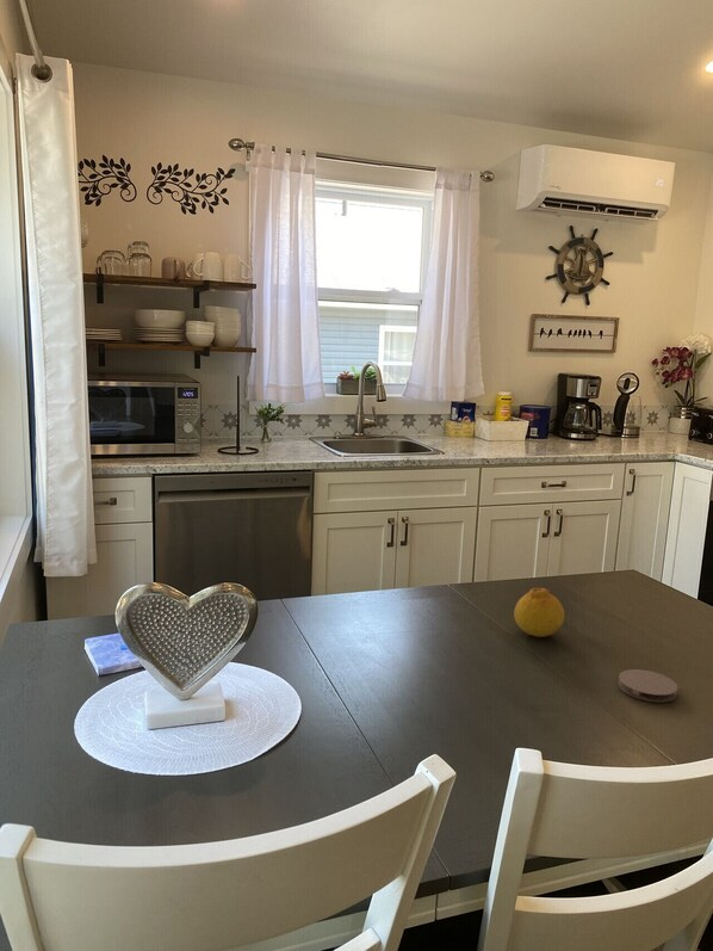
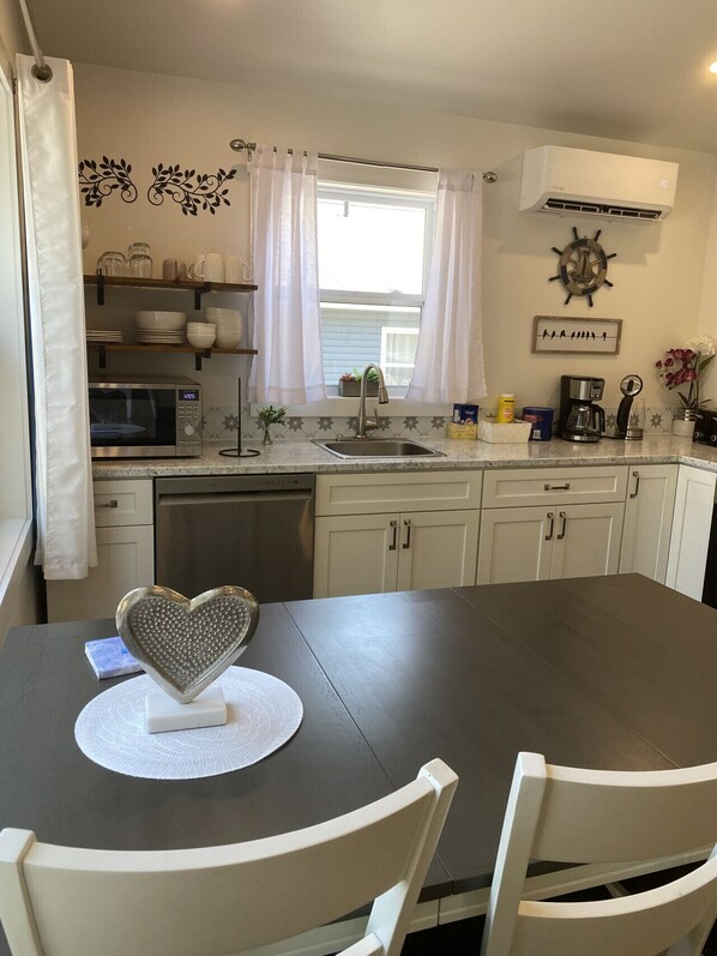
- fruit (539, 611)
- coaster (646, 685)
